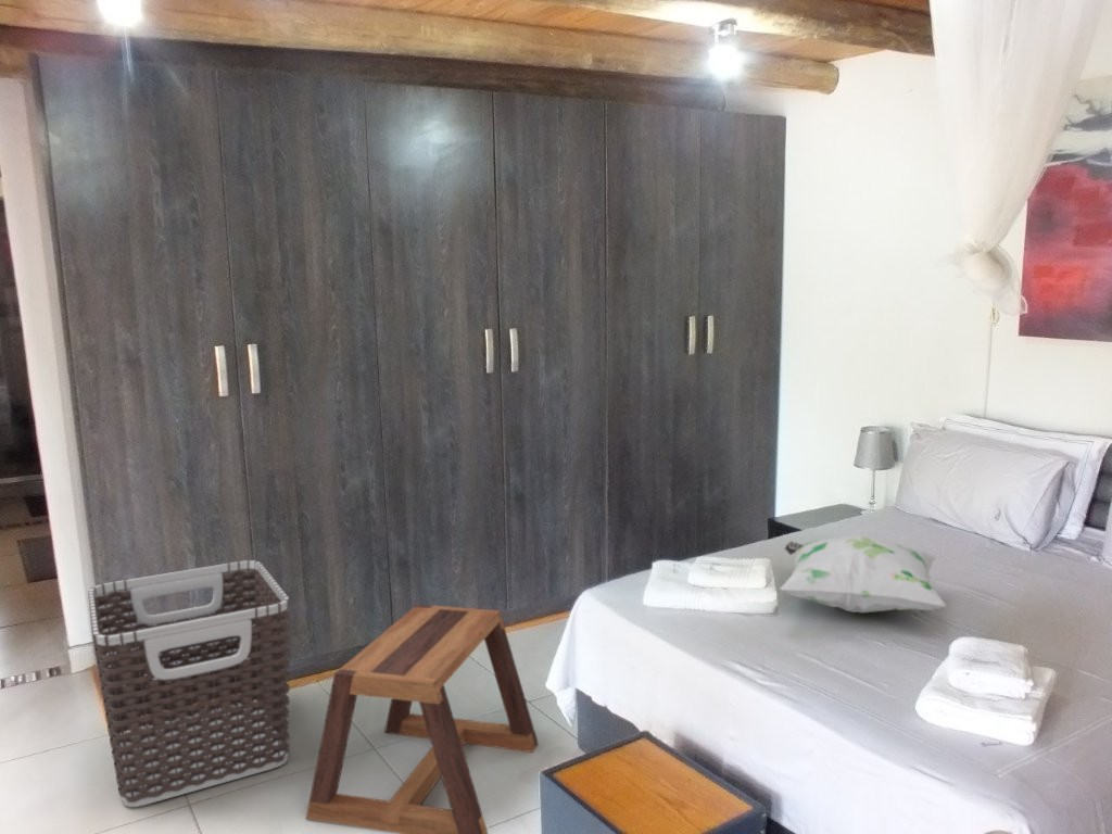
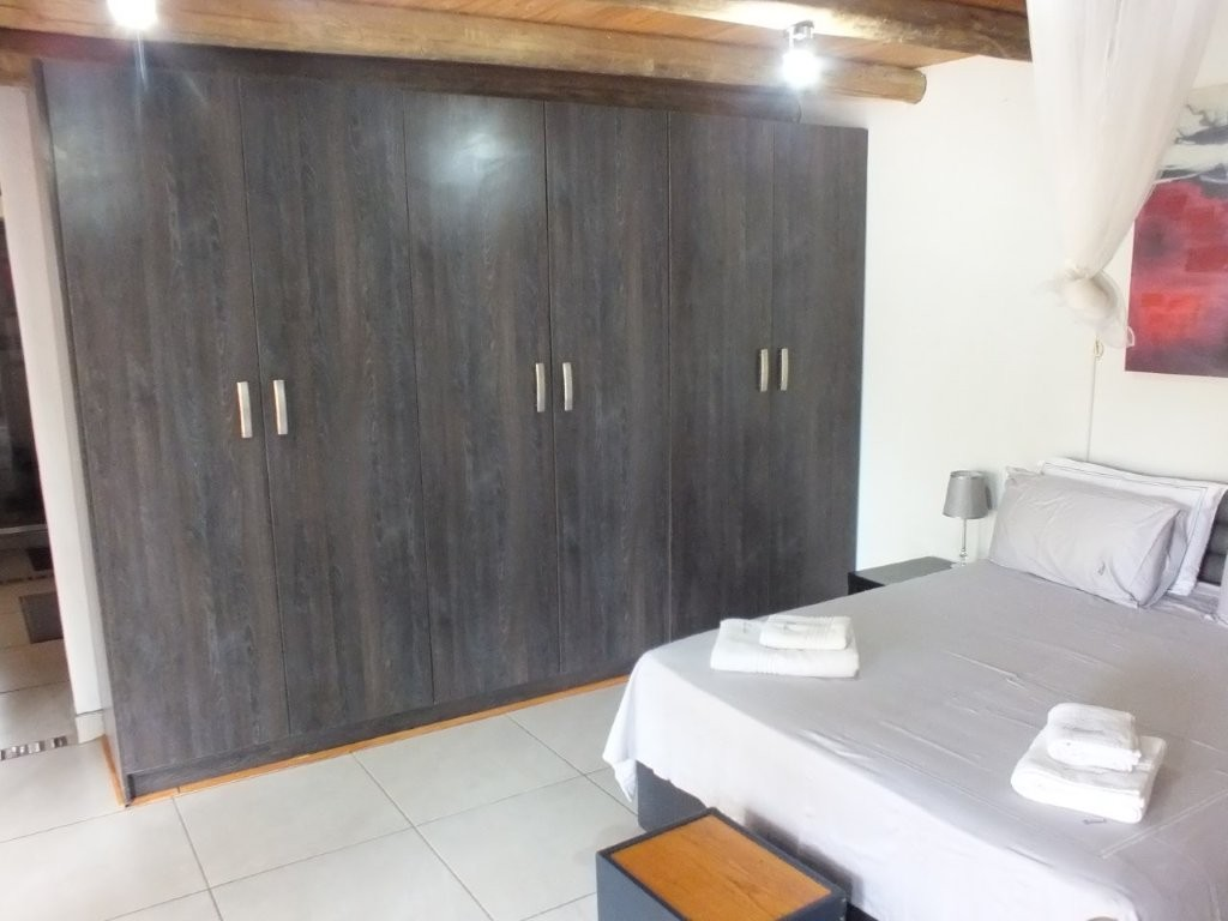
- clothes hamper (193, 673)
- decorative pillow (857, 571)
- stool (427, 709)
